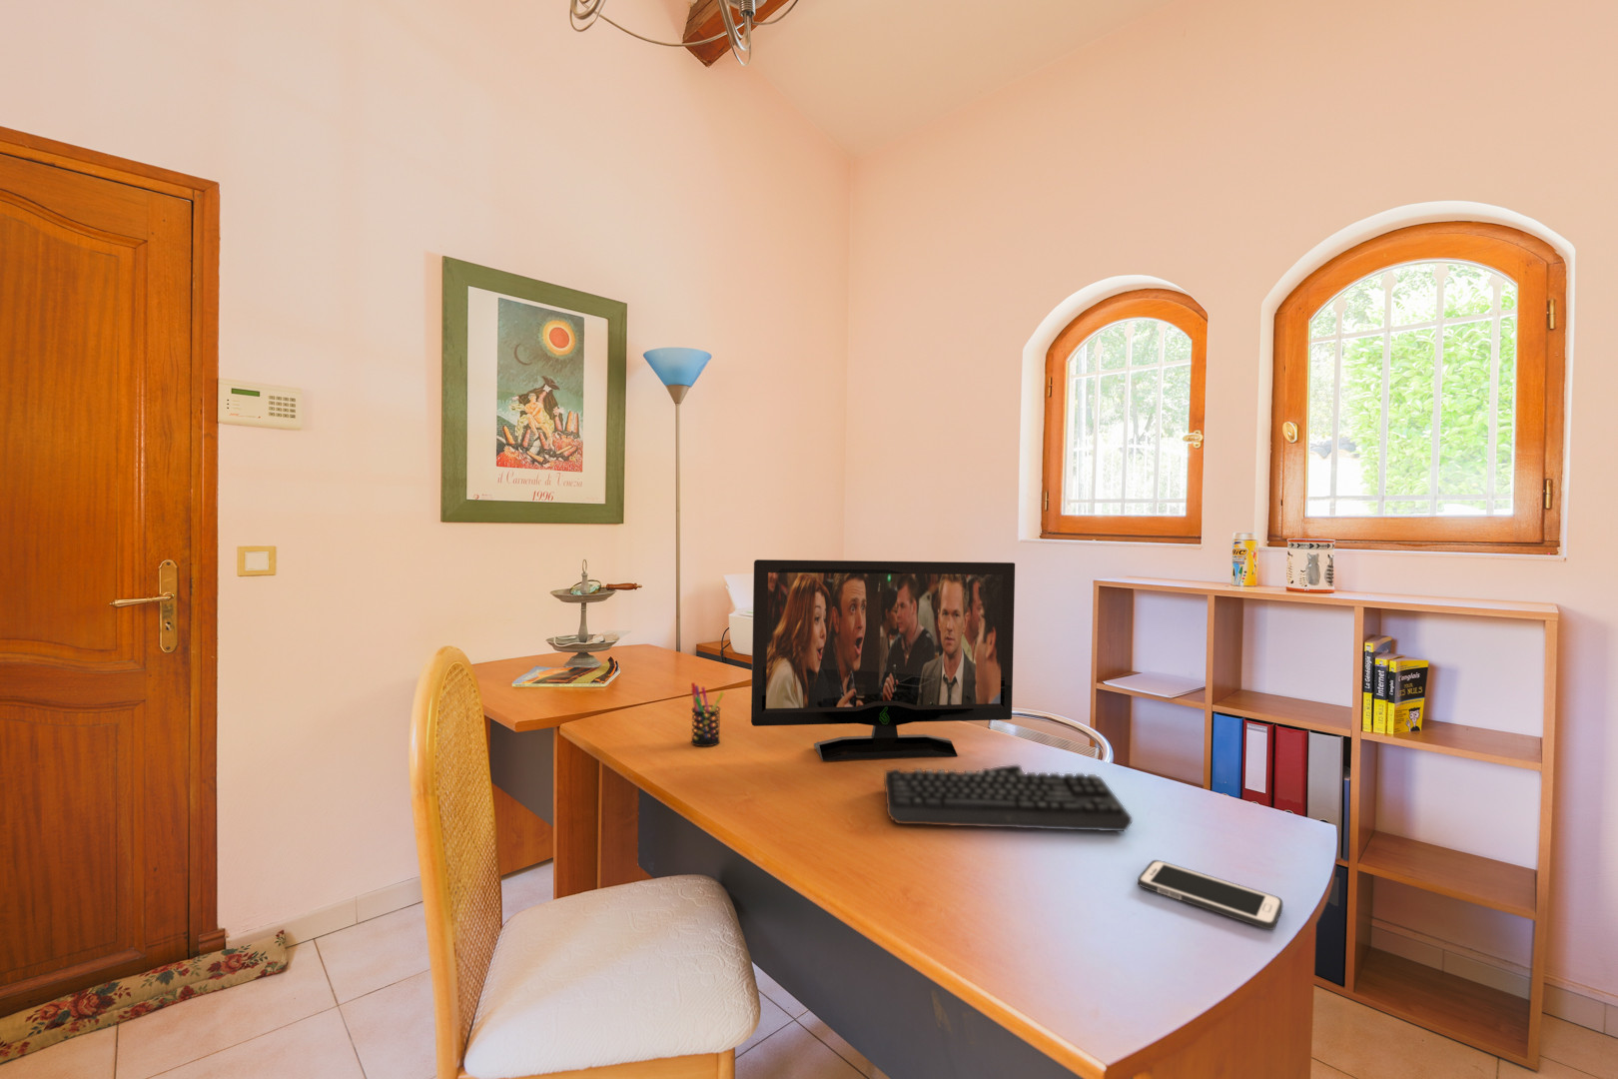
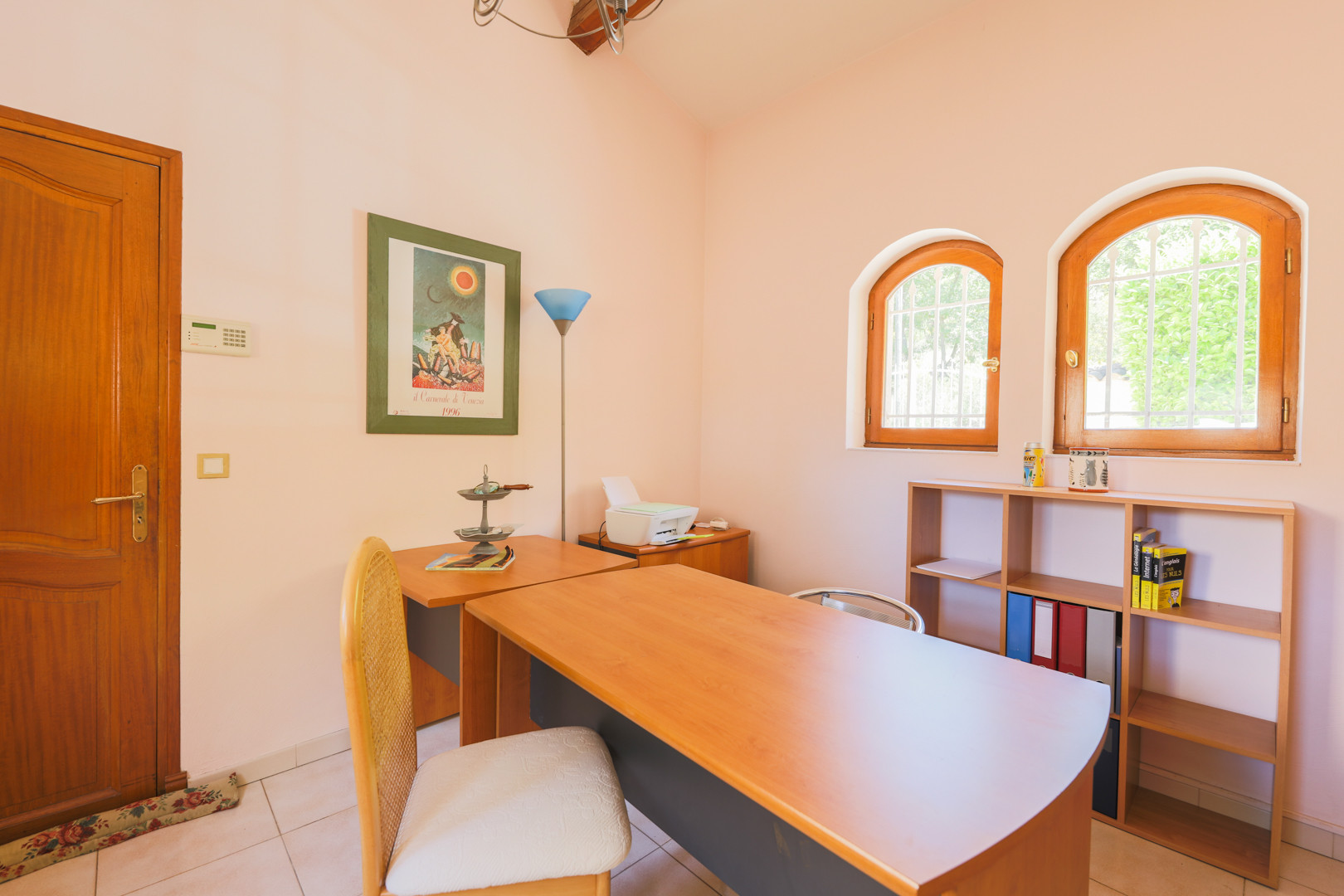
- pen holder (702, 713)
- keyboard (994, 789)
- flat panel tv (886, 655)
- cell phone (1207, 892)
